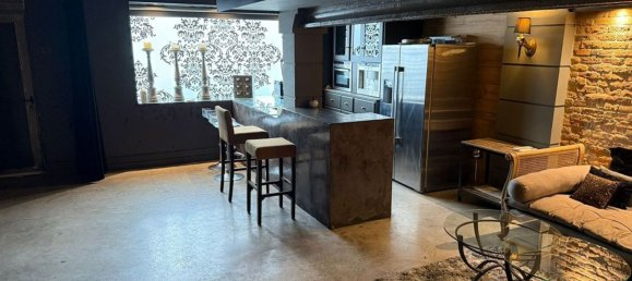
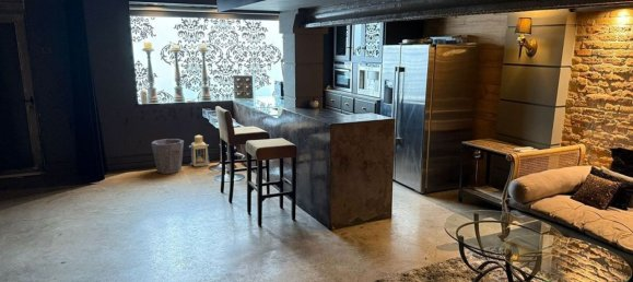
+ waste bin (168, 156)
+ lantern (200, 150)
